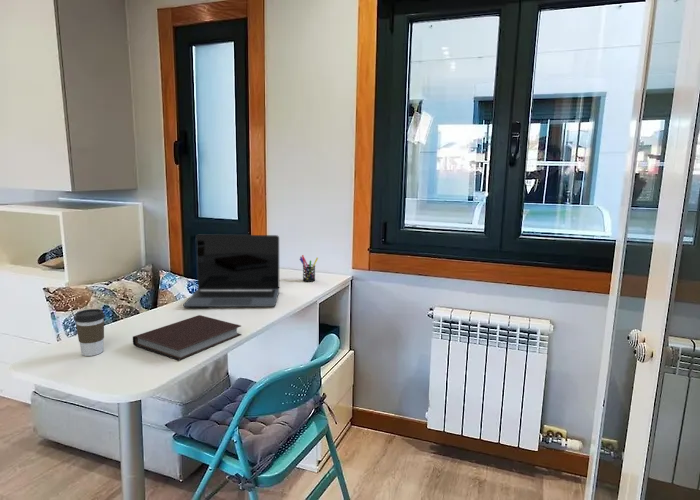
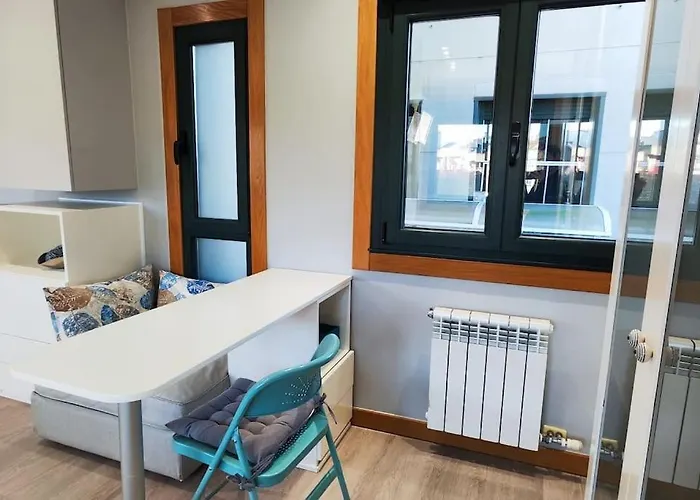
- pen holder (308, 268)
- notebook (189, 335)
- coffee cup (90, 332)
- laptop (233, 269)
